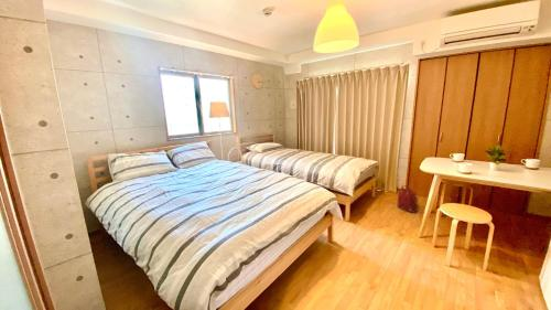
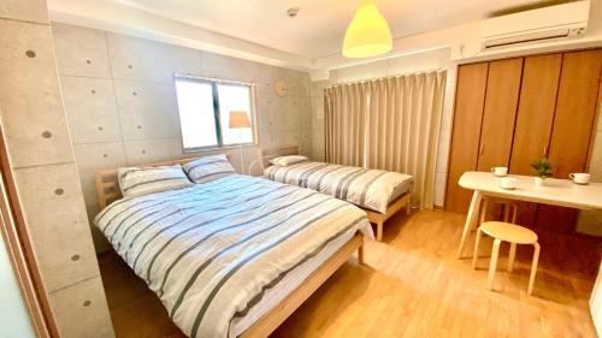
- backpack (408, 196)
